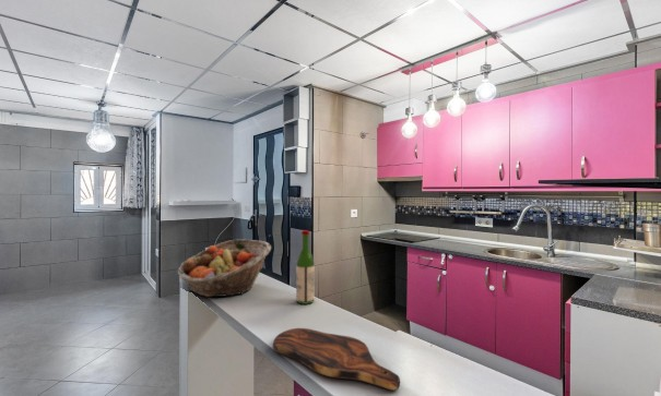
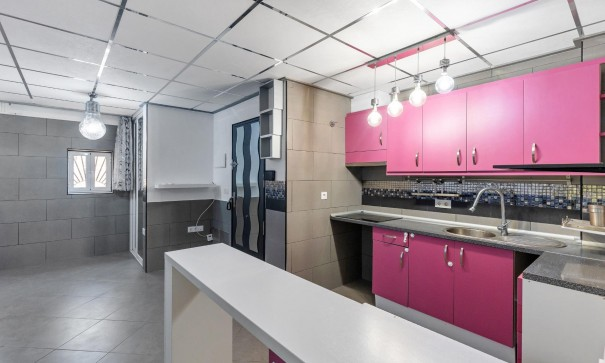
- cutting board (334, 352)
- fruit basket (225, 264)
- wine bottle (305, 265)
